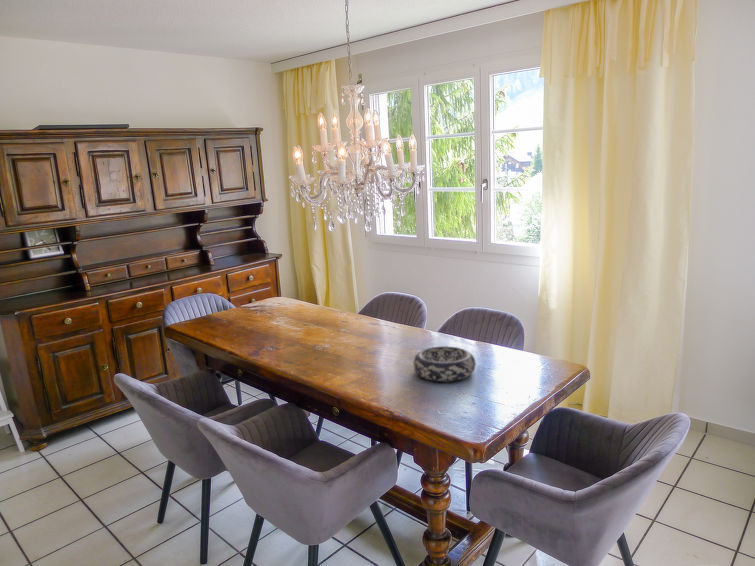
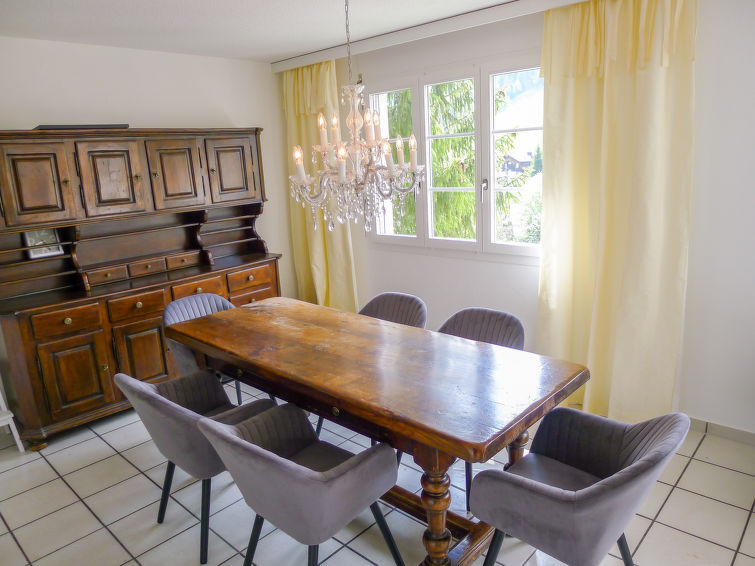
- decorative bowl (444, 363)
